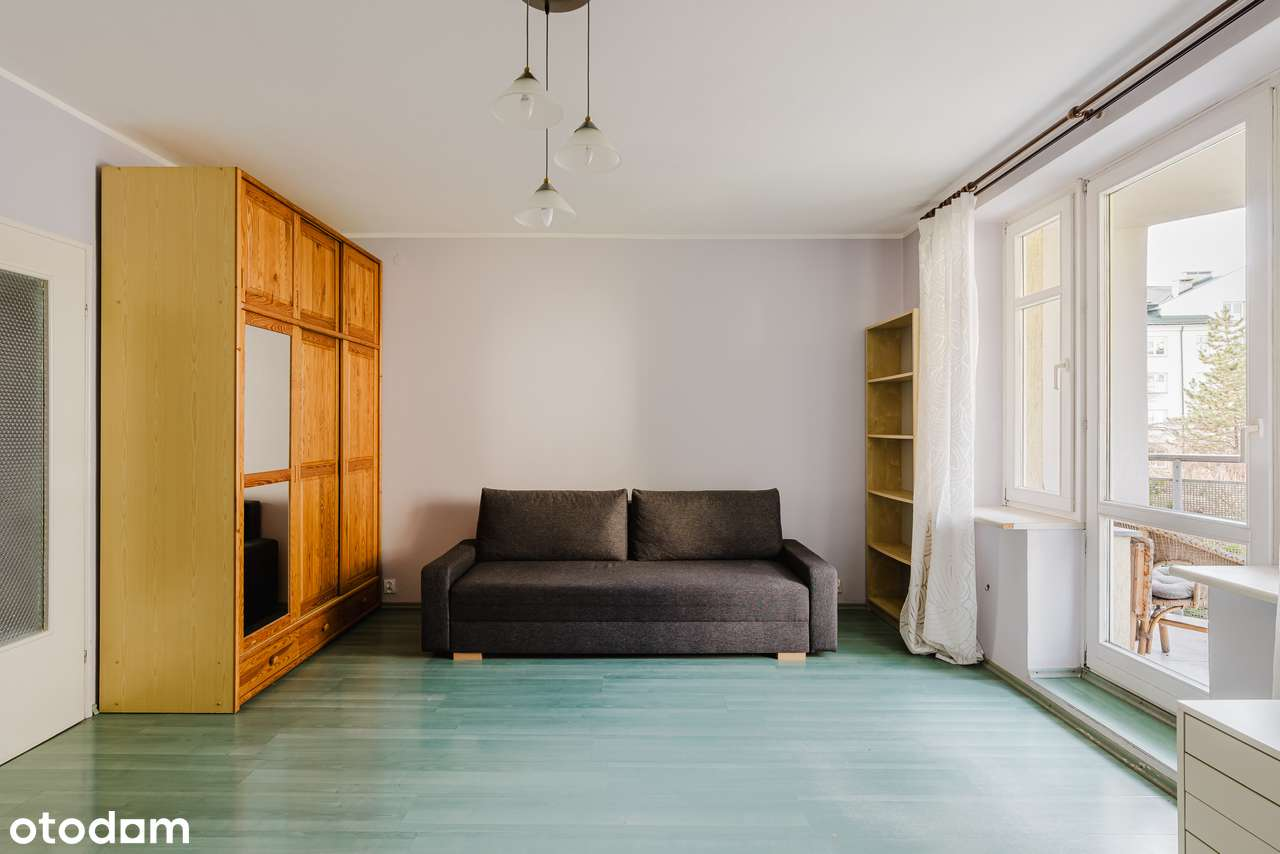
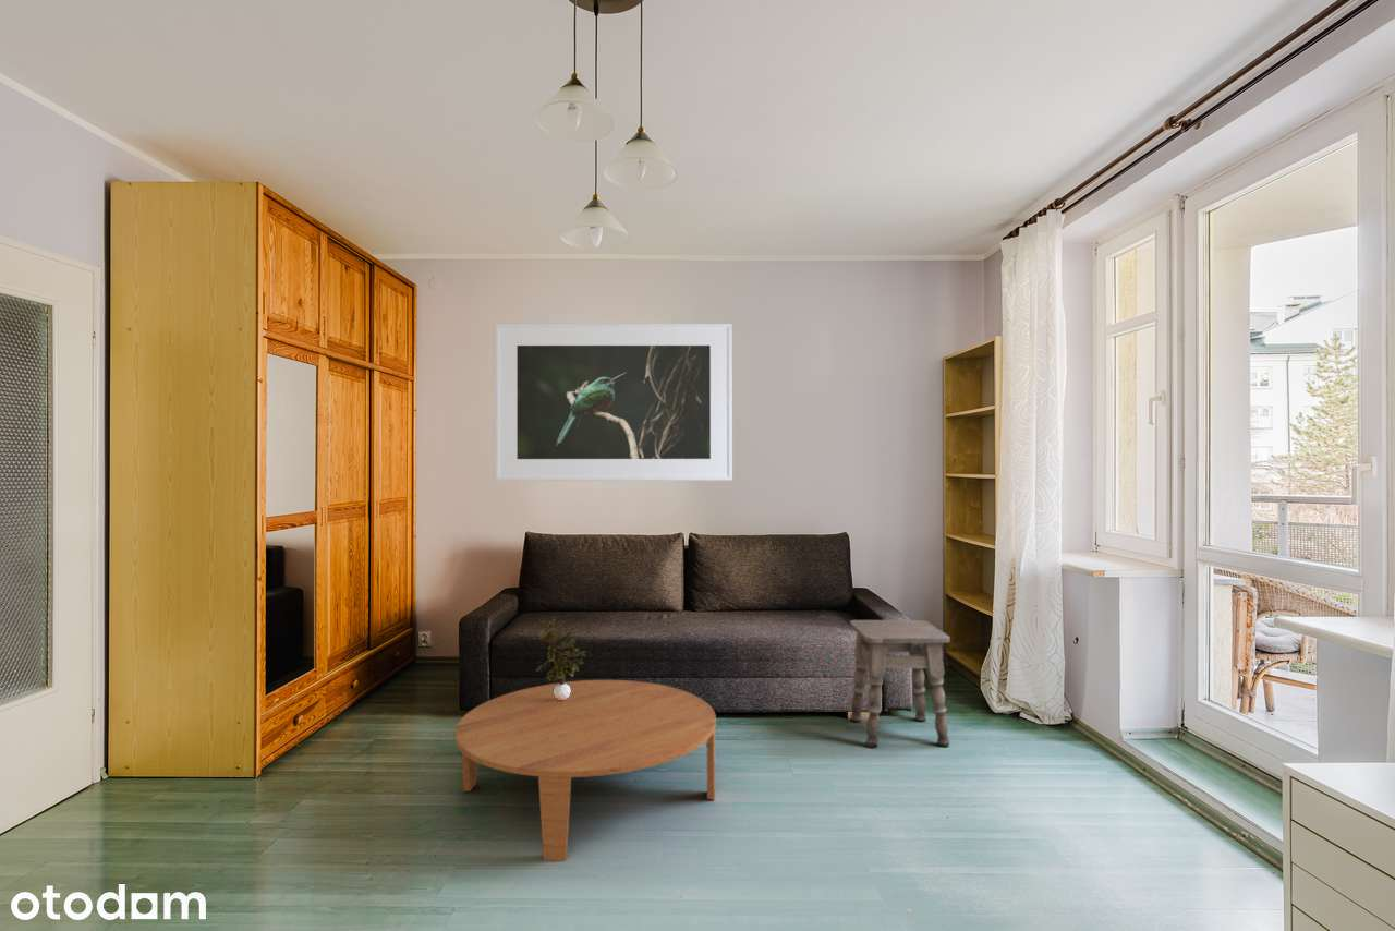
+ potted plant (554, 658)
+ side table (897, 667)
+ coffee table (589, 754)
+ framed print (614, 402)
